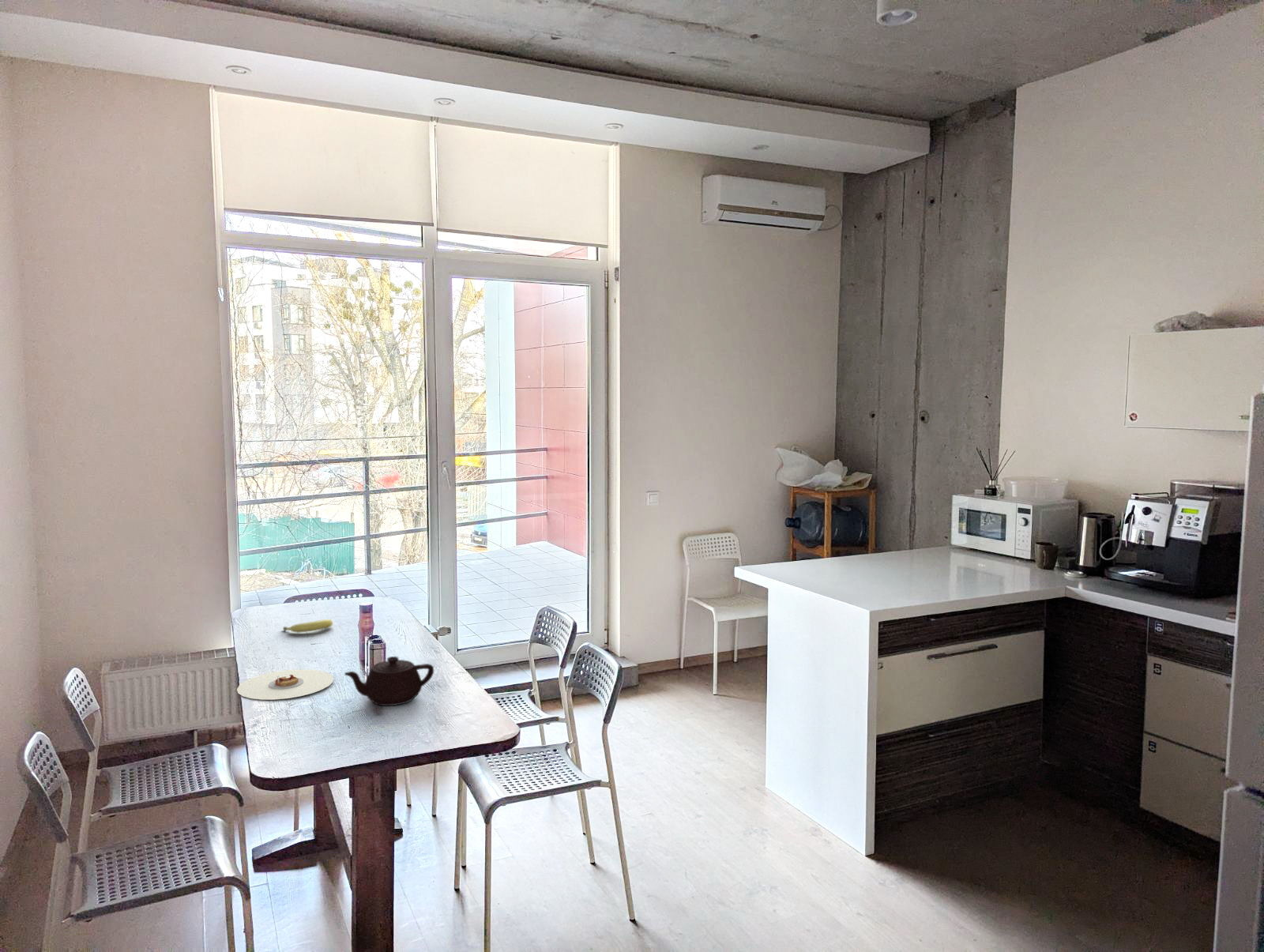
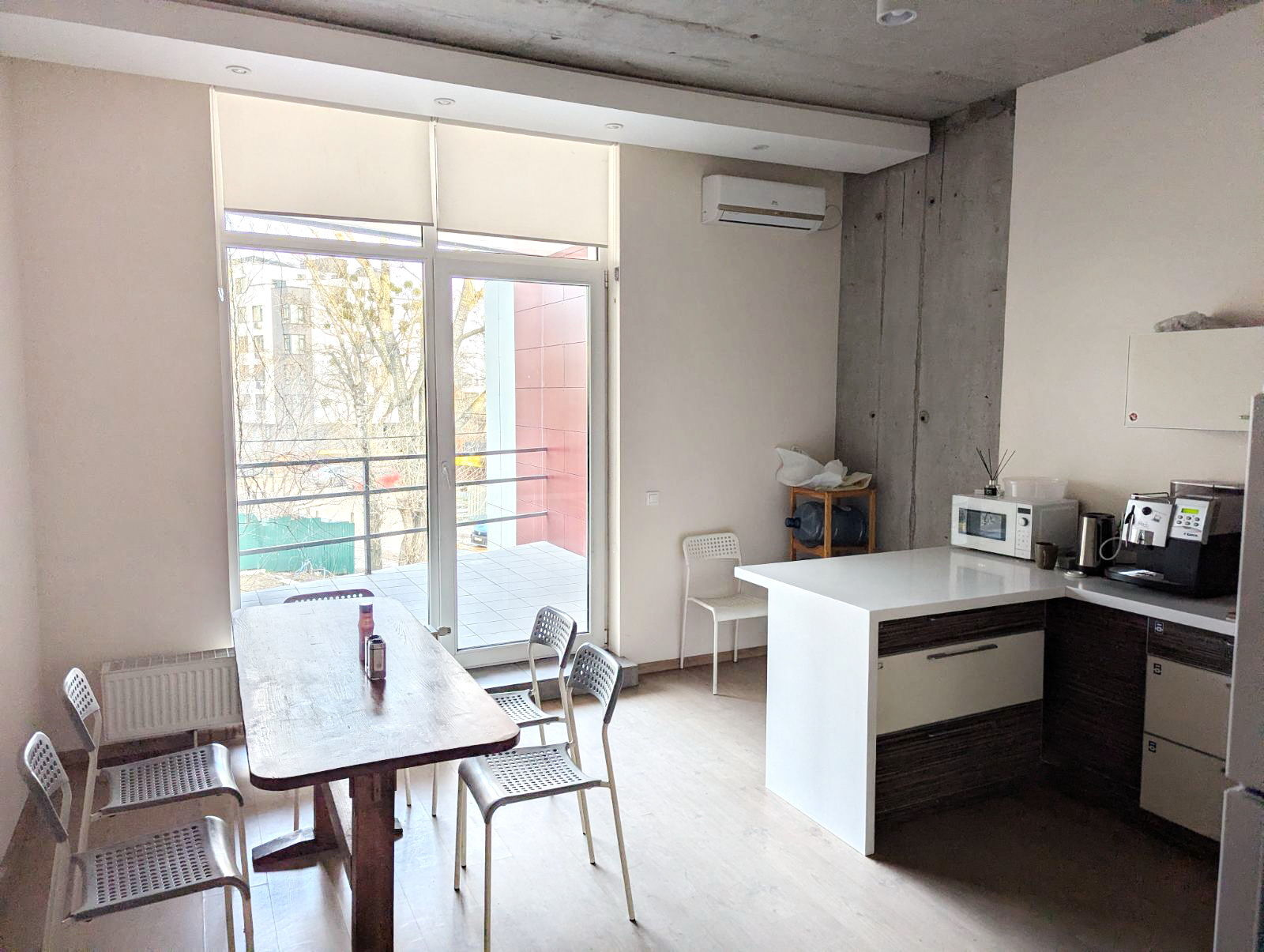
- fruit (309, 625)
- teapot (389, 679)
- plate (286, 679)
